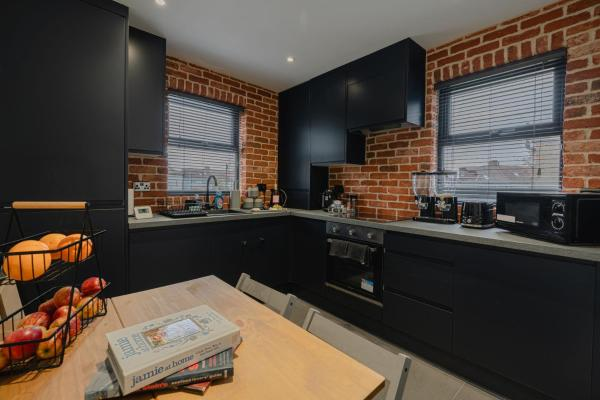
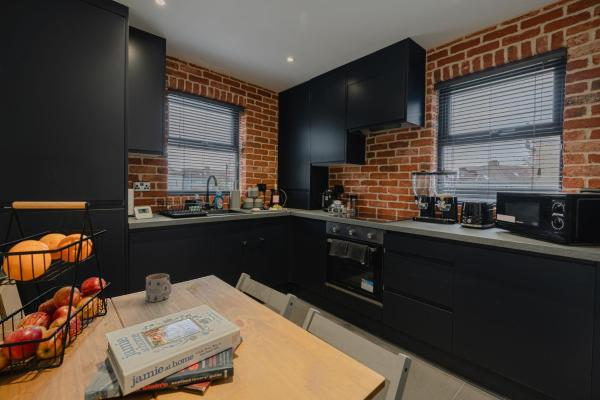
+ mug (160, 287)
